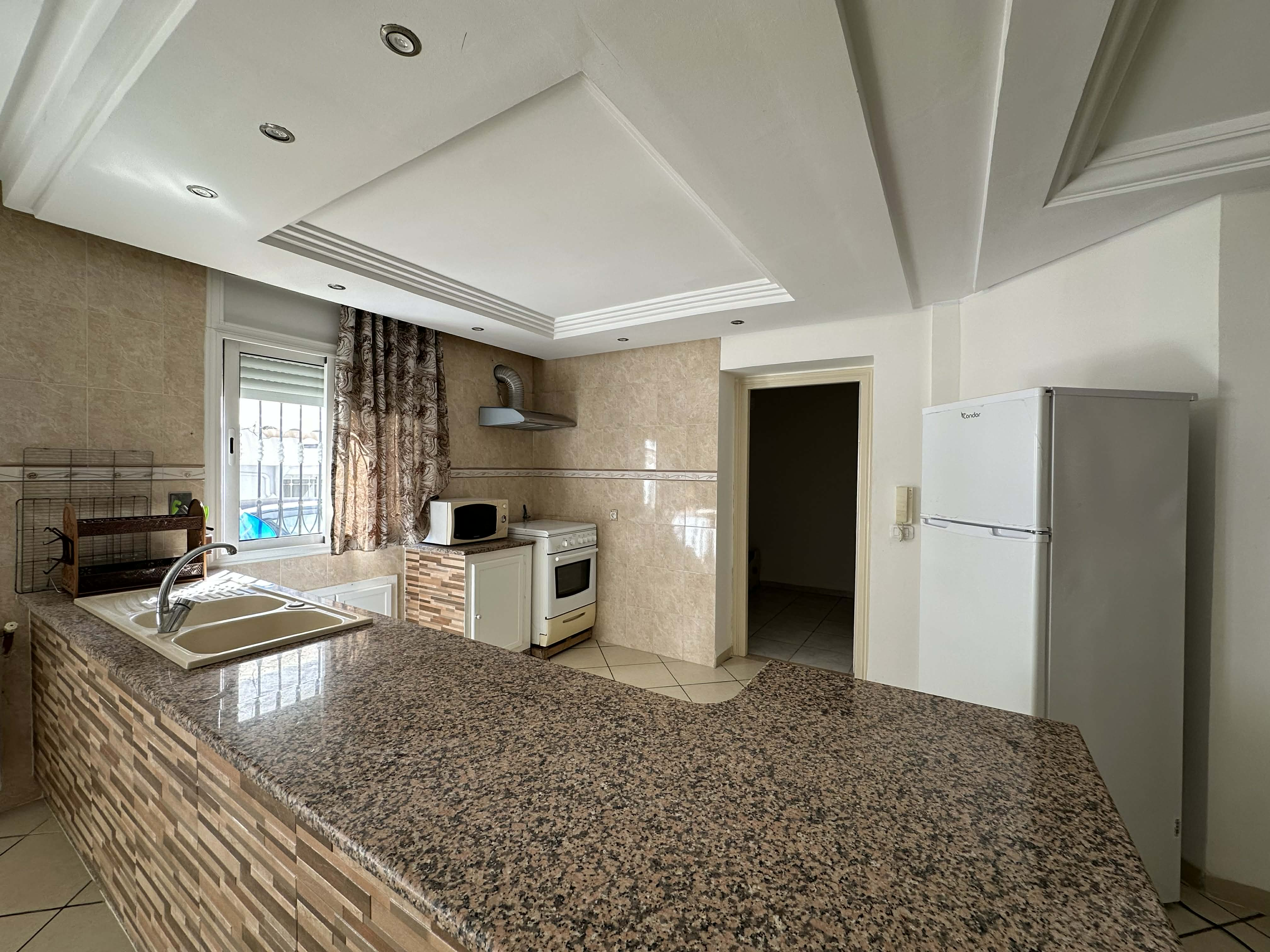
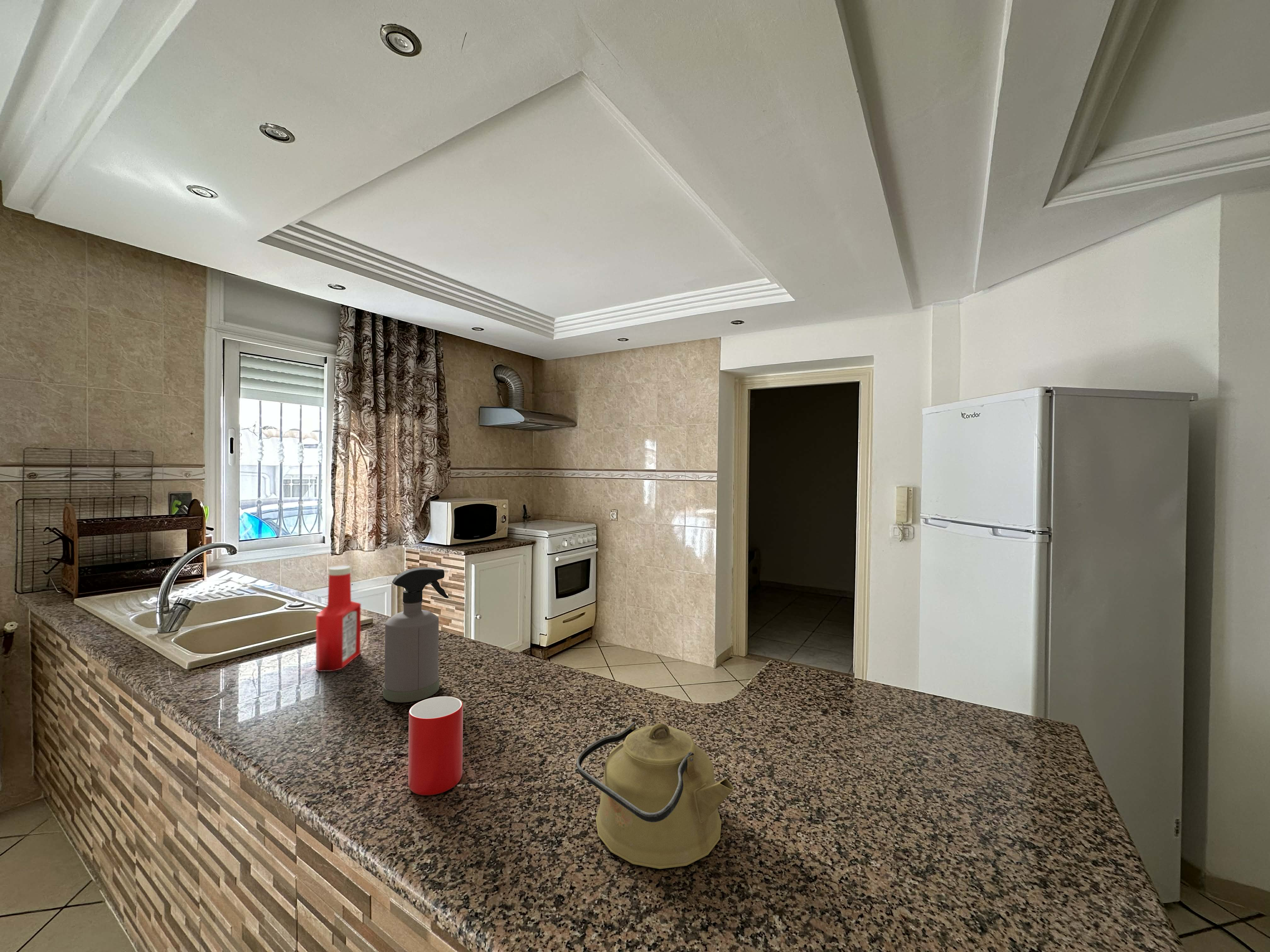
+ spray bottle (417, 629)
+ soap bottle (339, 614)
+ kettle (667, 779)
+ cup (442, 738)
